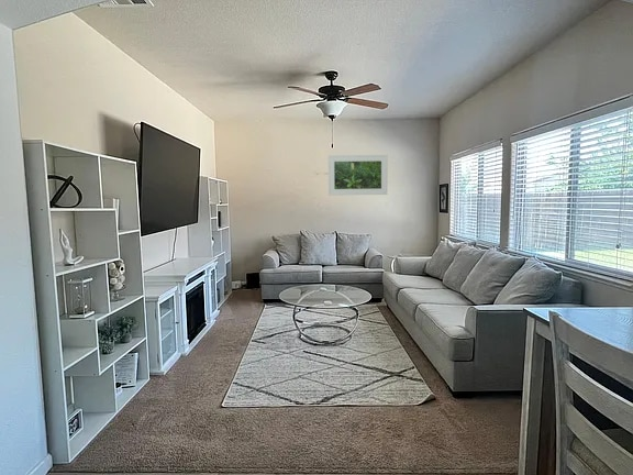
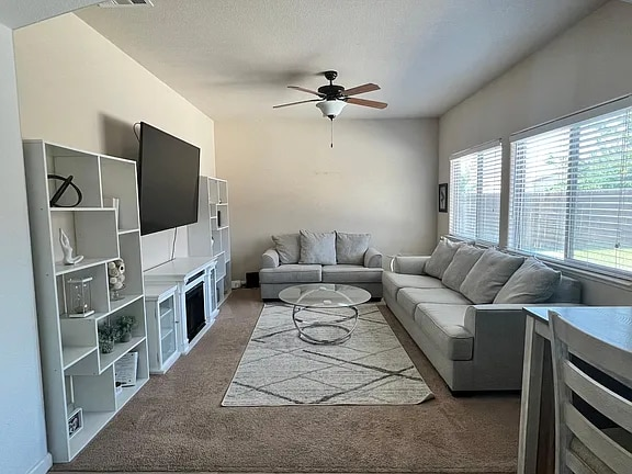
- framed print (357, 175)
